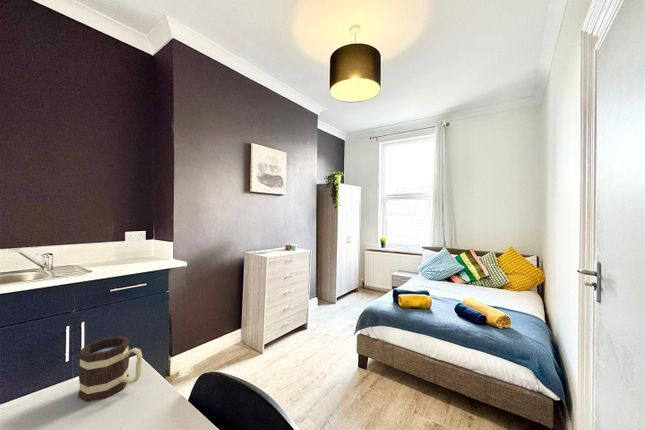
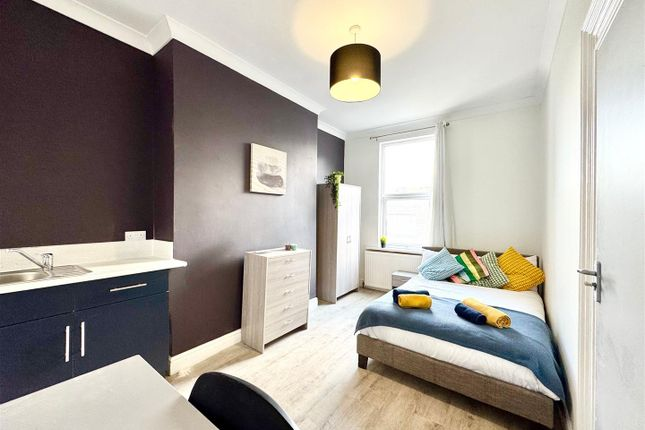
- mug (113, 366)
